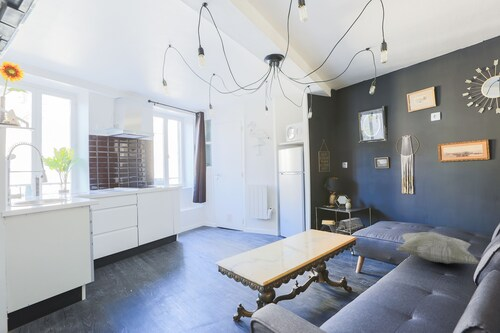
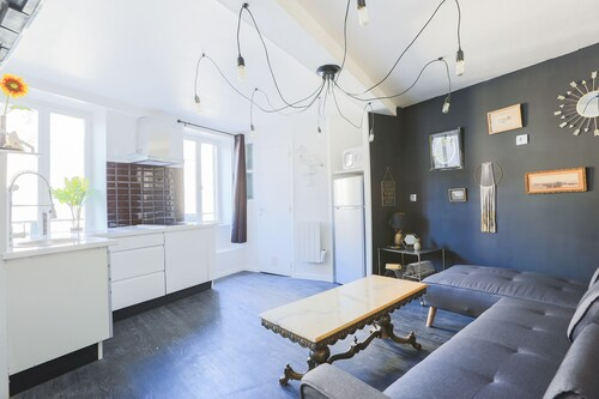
- decorative pillow (433, 246)
